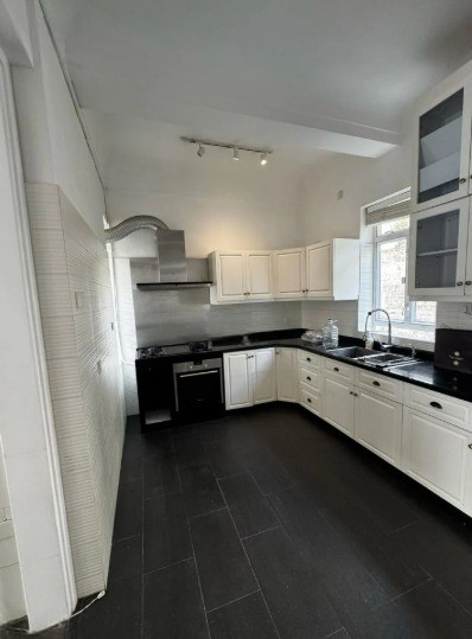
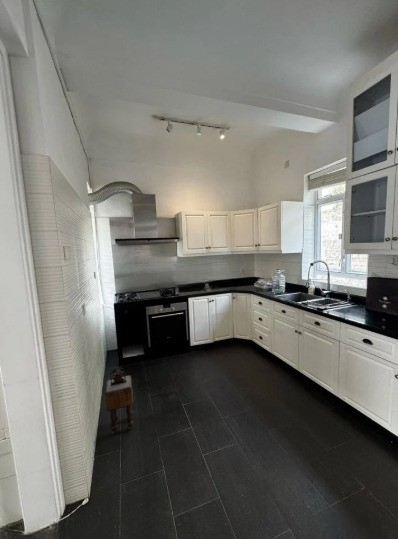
+ stool (120, 397)
